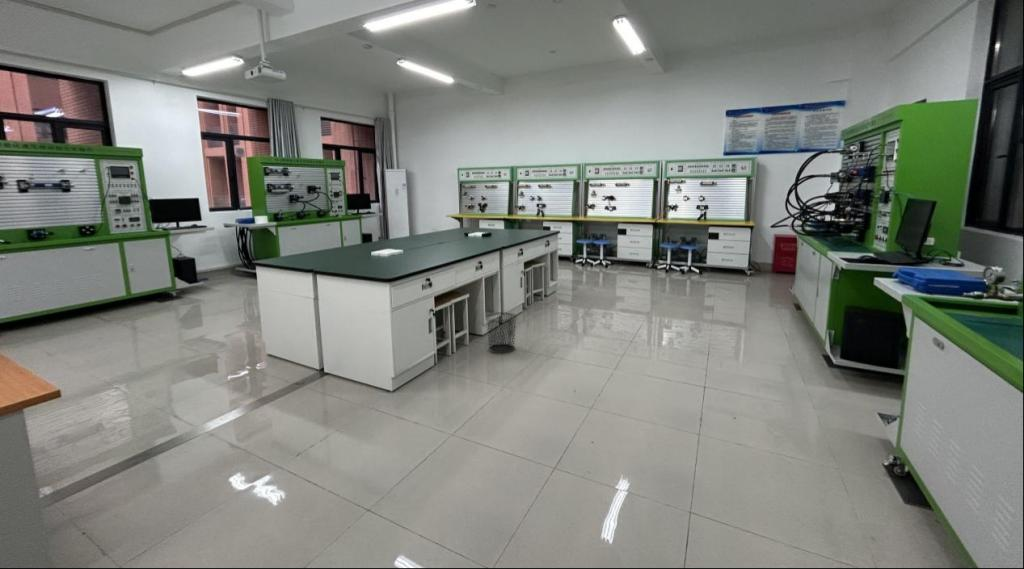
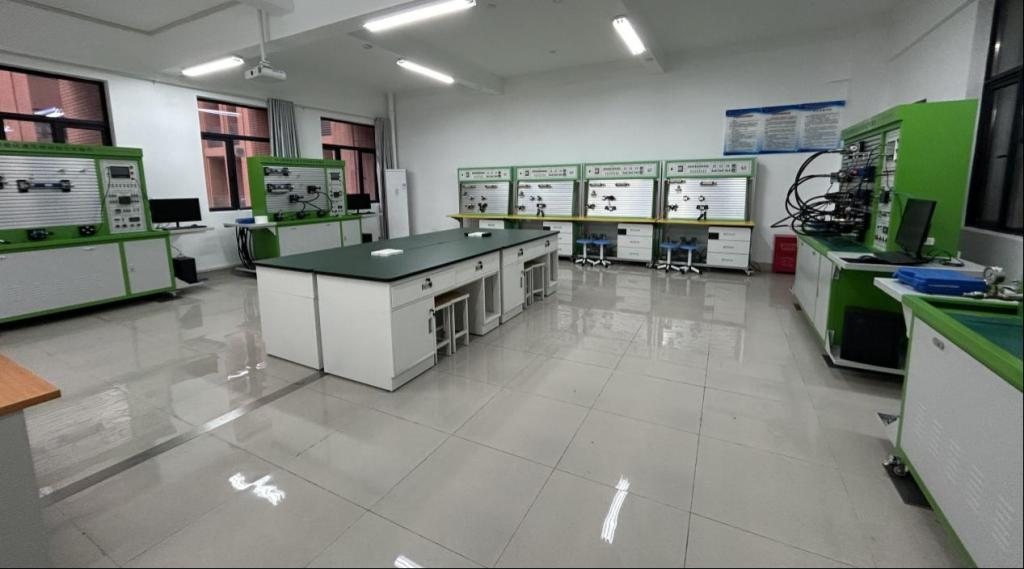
- waste bin (501, 332)
